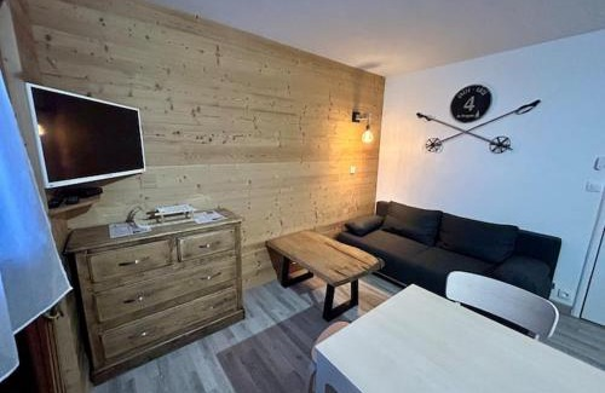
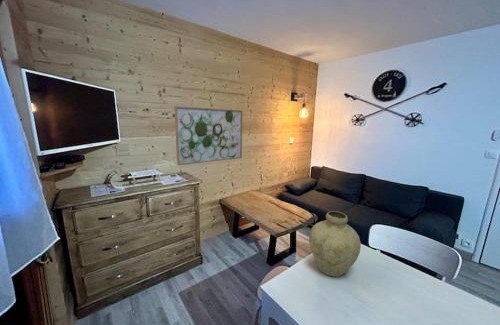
+ vase (333, 242)
+ wall art (212, 135)
